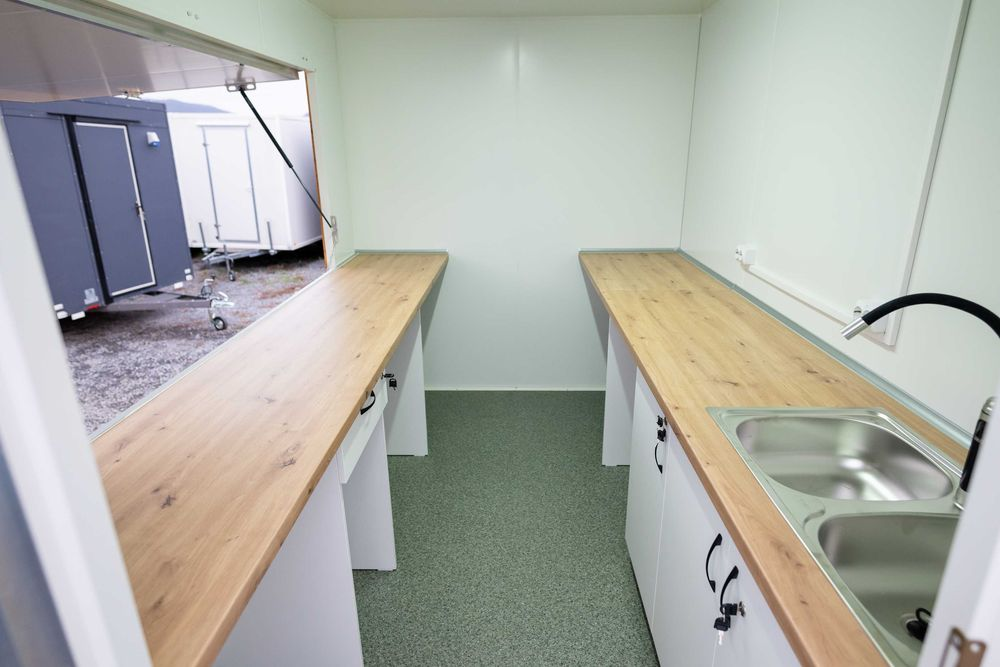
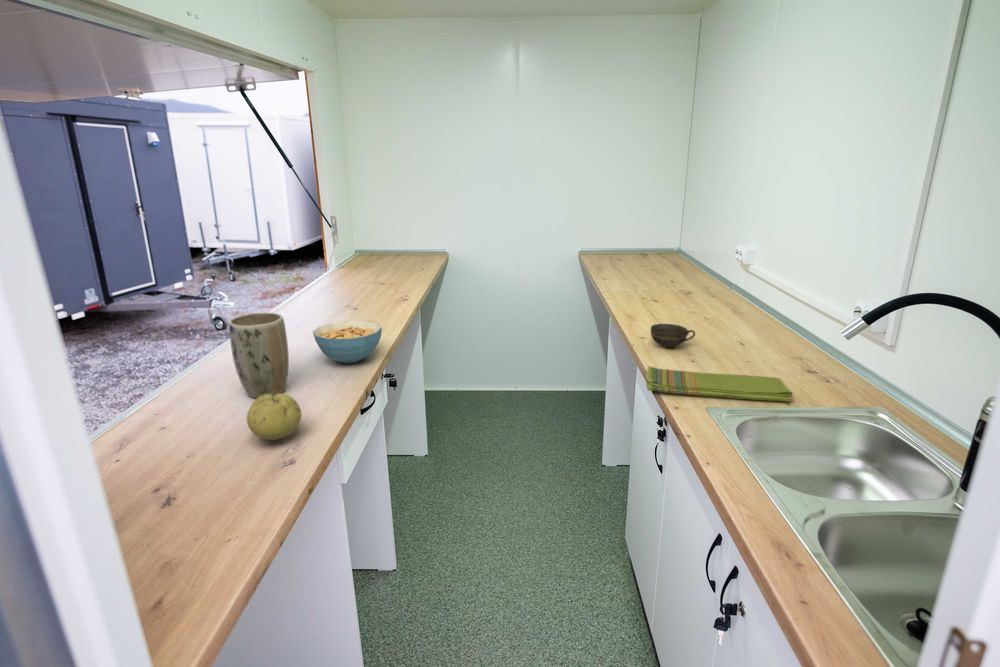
+ cereal bowl (349, 344)
+ dish towel (714, 381)
+ cup (672, 337)
+ plant pot (261, 355)
+ fruit (273, 417)
